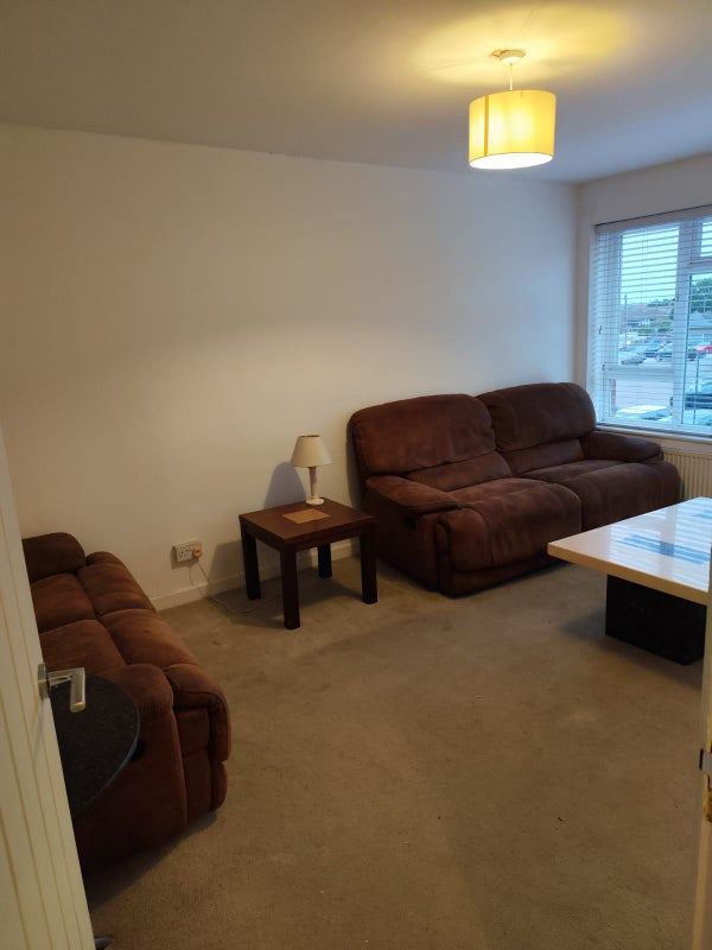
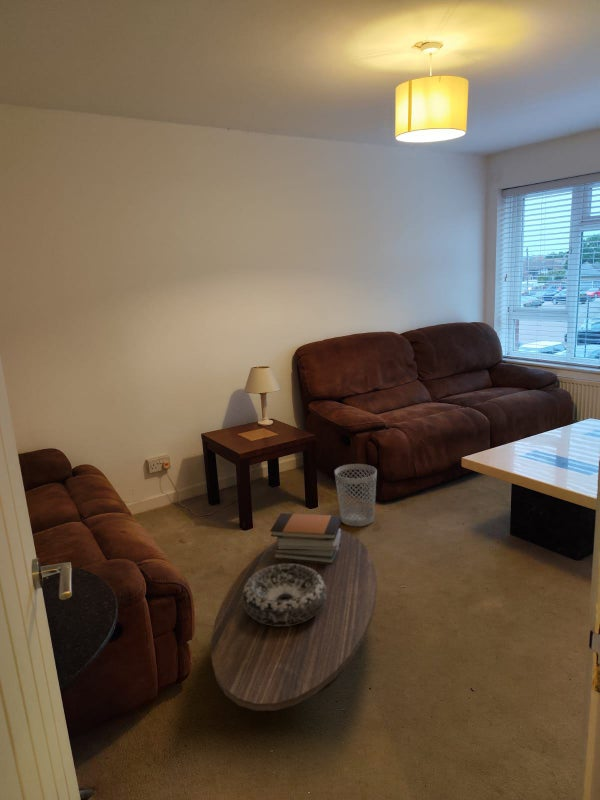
+ wastebasket (356, 495)
+ coffee table (302, 624)
+ book stack (307, 537)
+ decorative bowl (284, 593)
